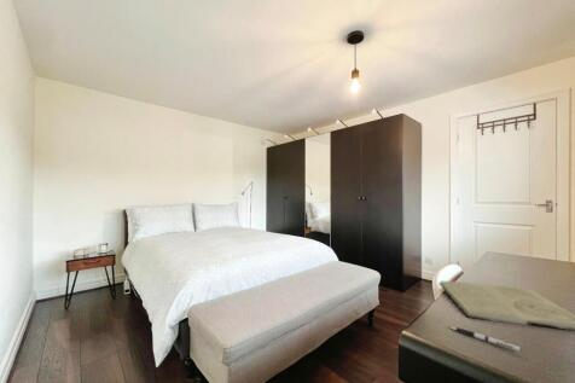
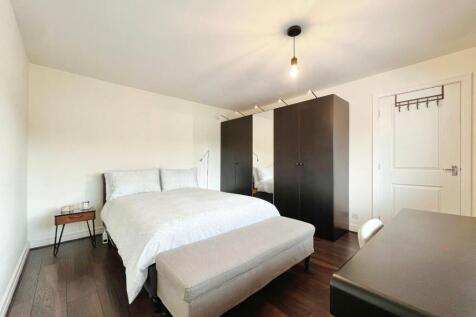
- pen (481, 336)
- book (504, 301)
